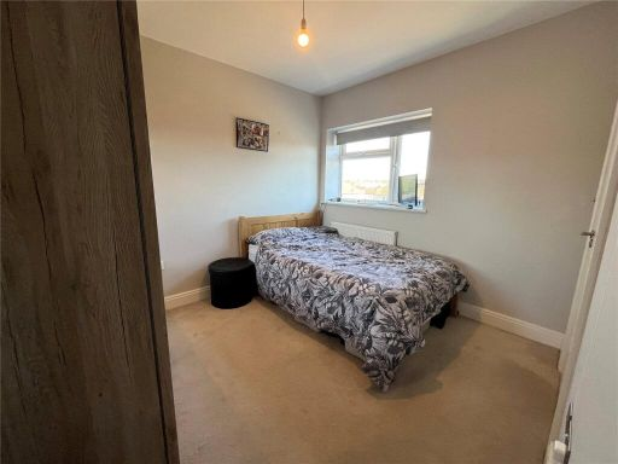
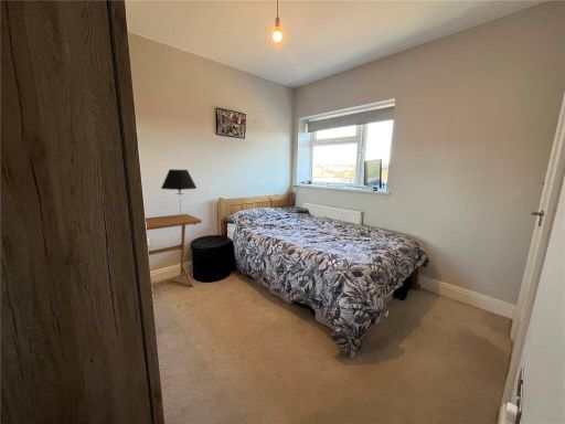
+ side table (162, 252)
+ table lamp (179, 193)
